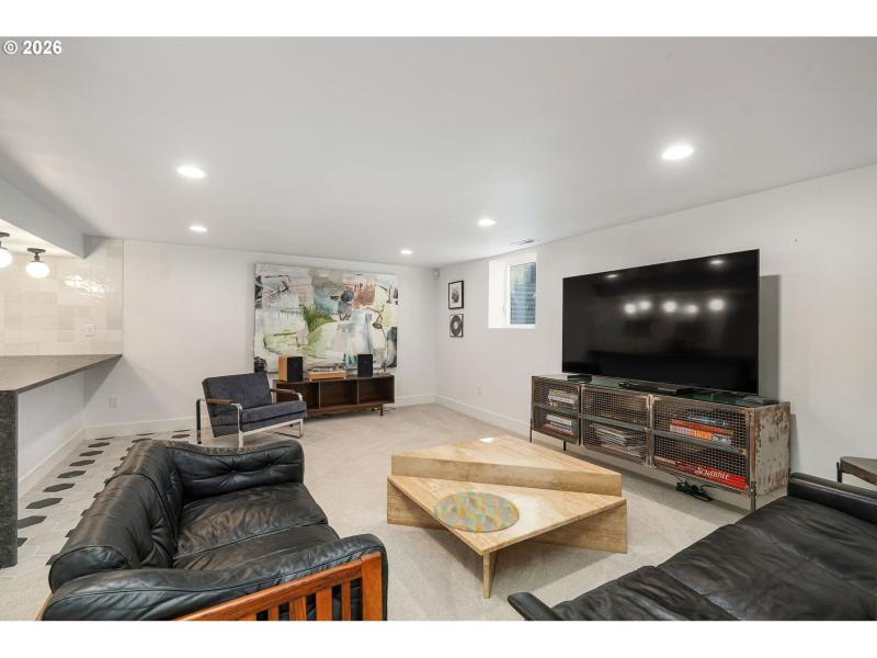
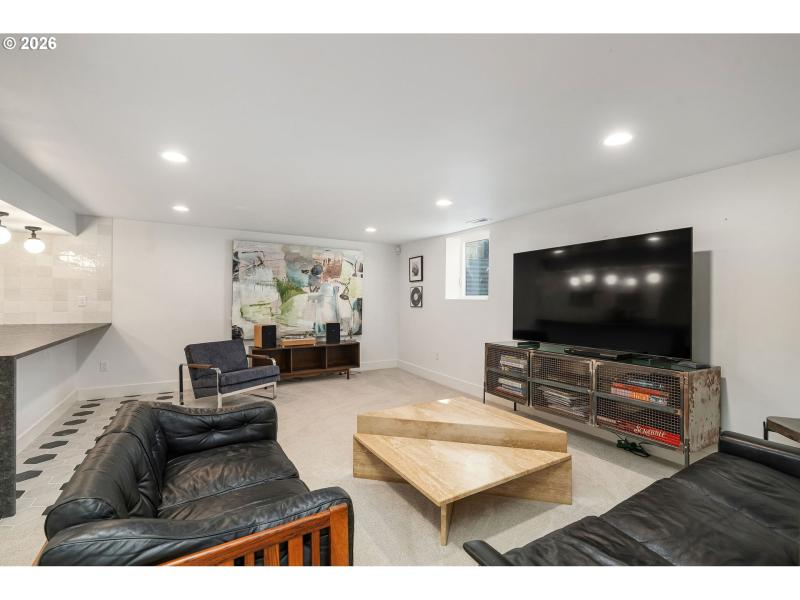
- decorative tray (476, 509)
